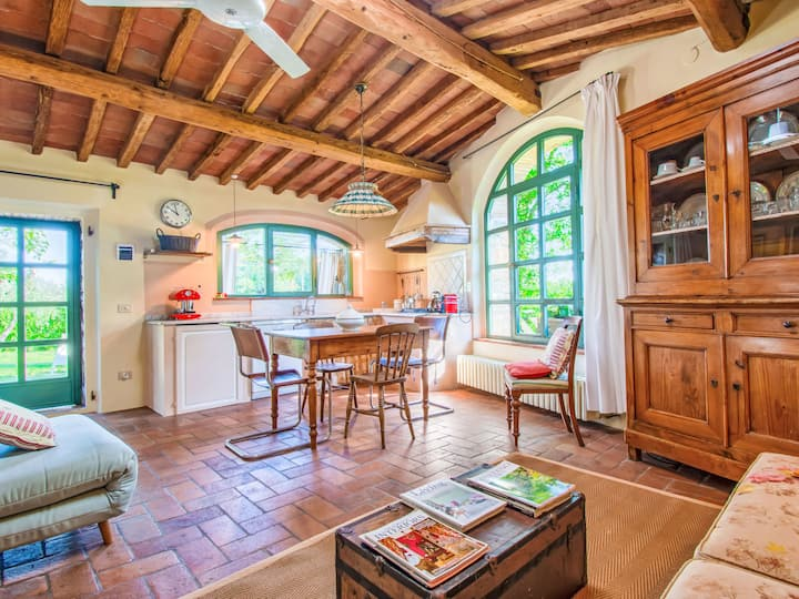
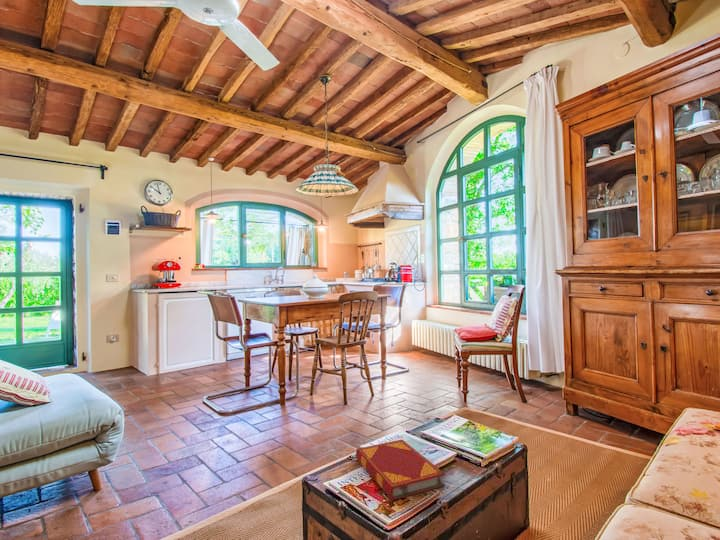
+ hardback book (397, 466)
